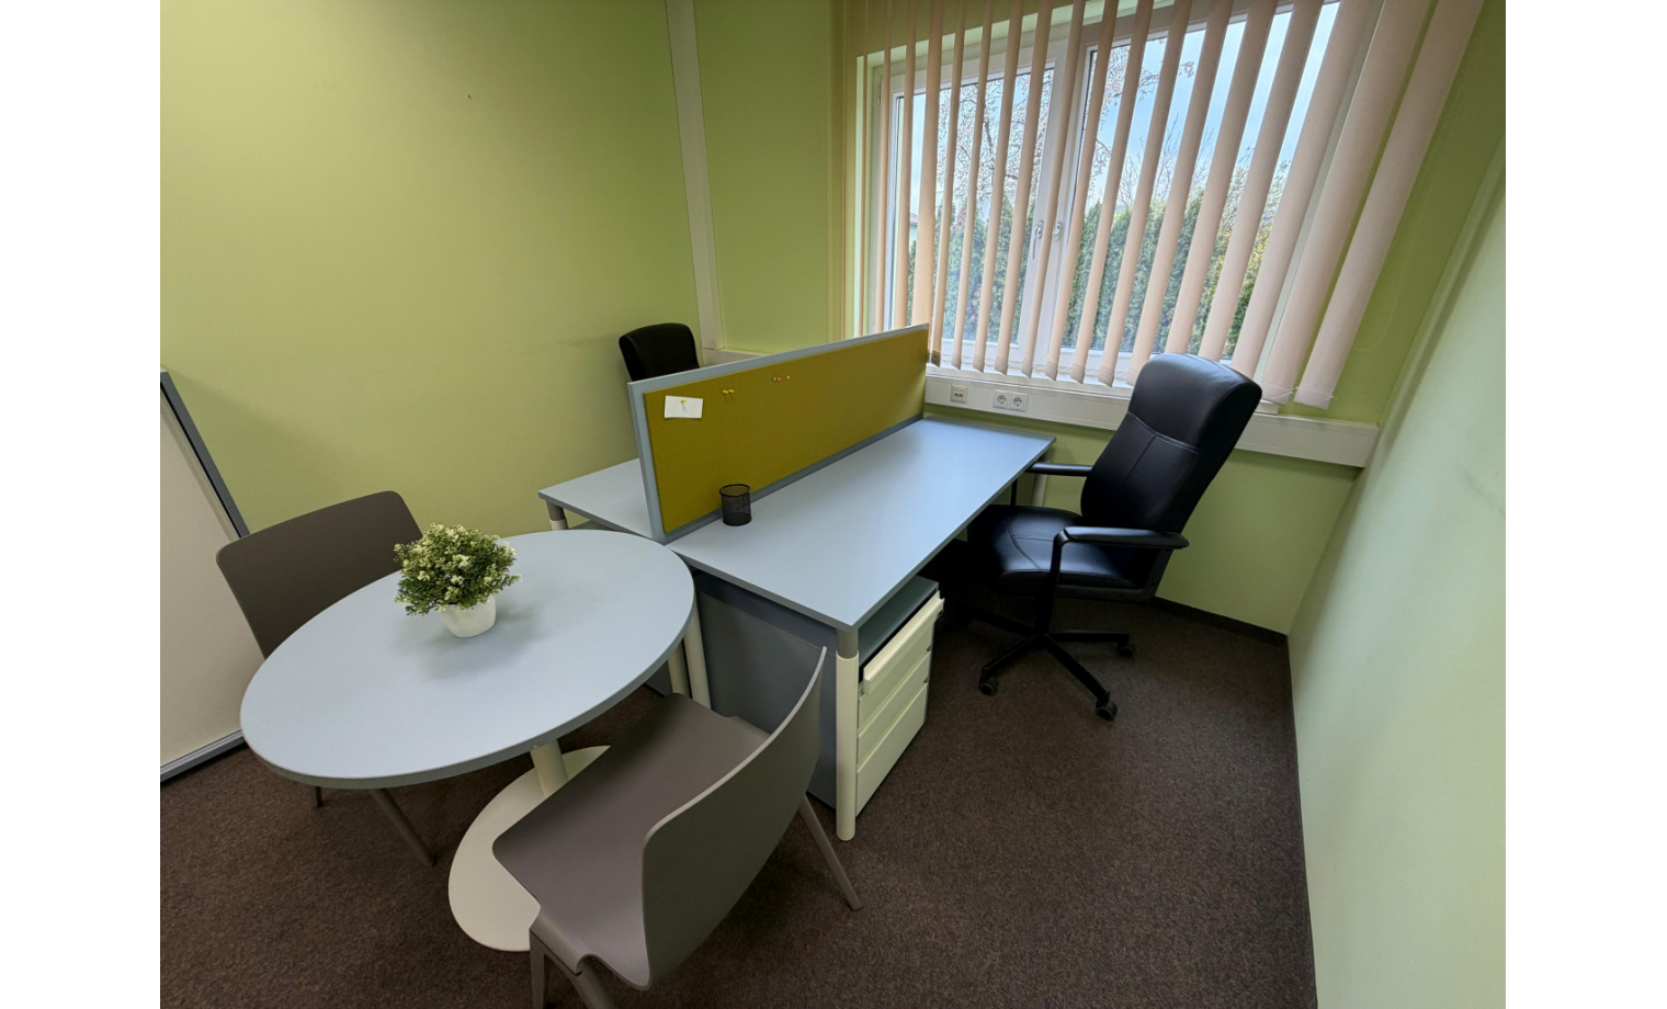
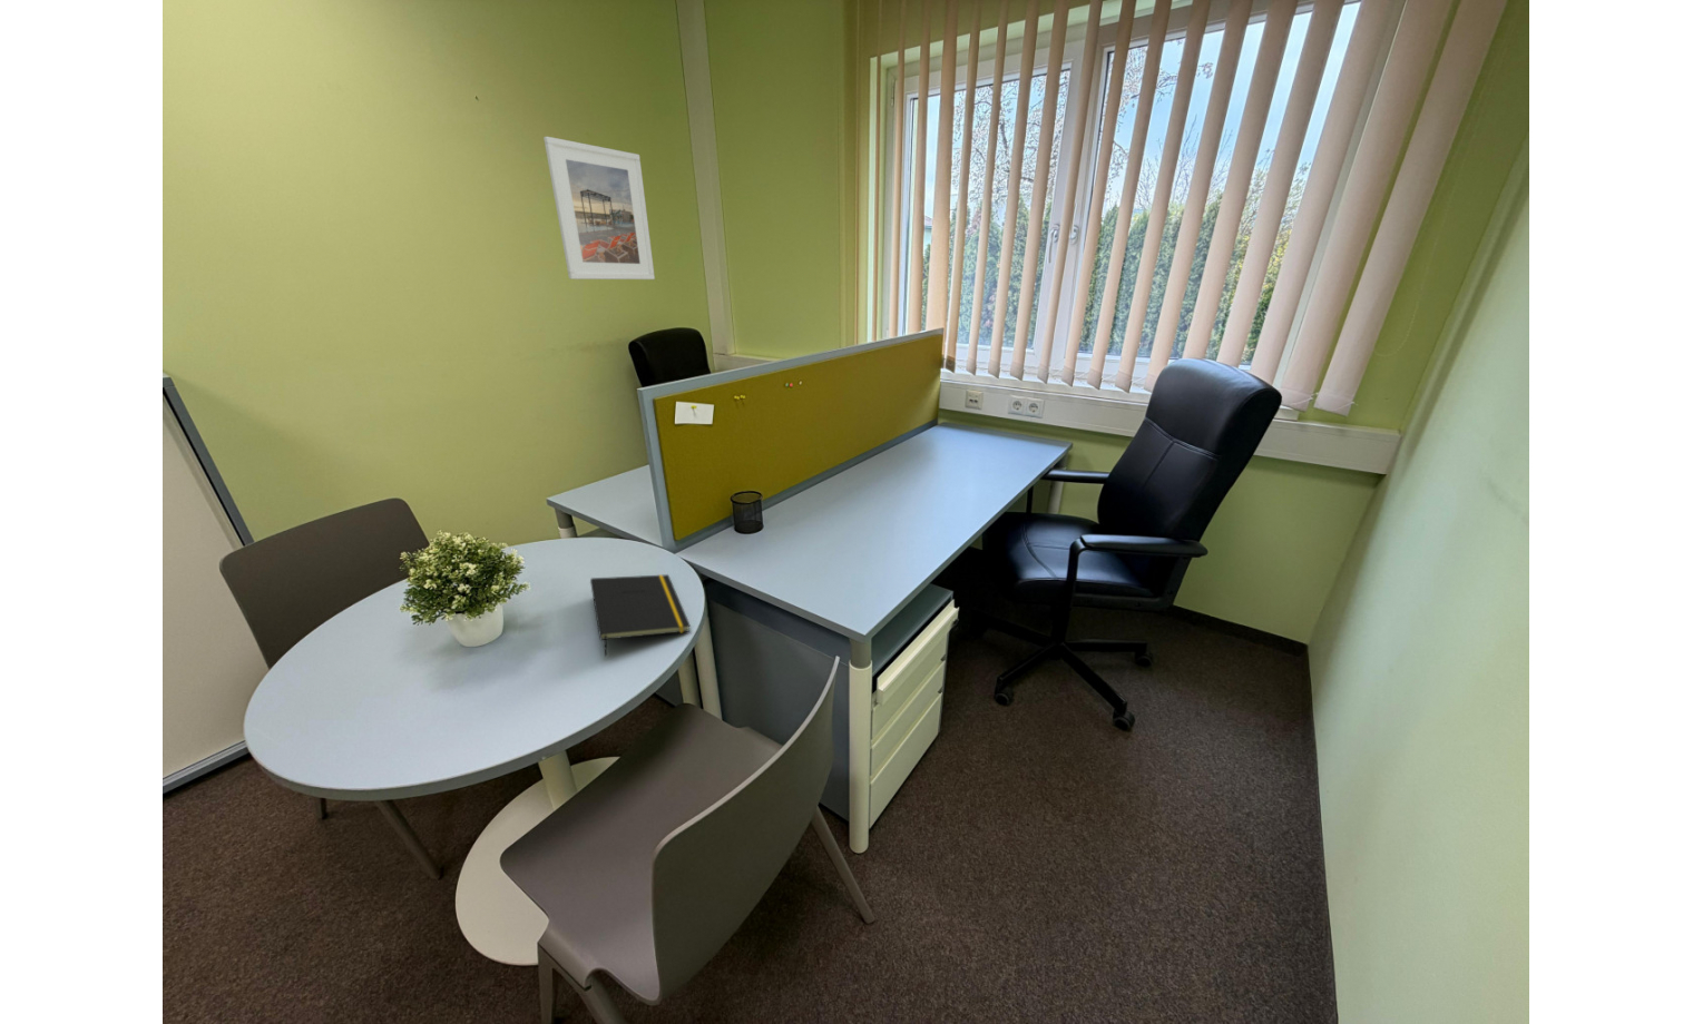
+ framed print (605, 215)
+ notepad (637, 603)
